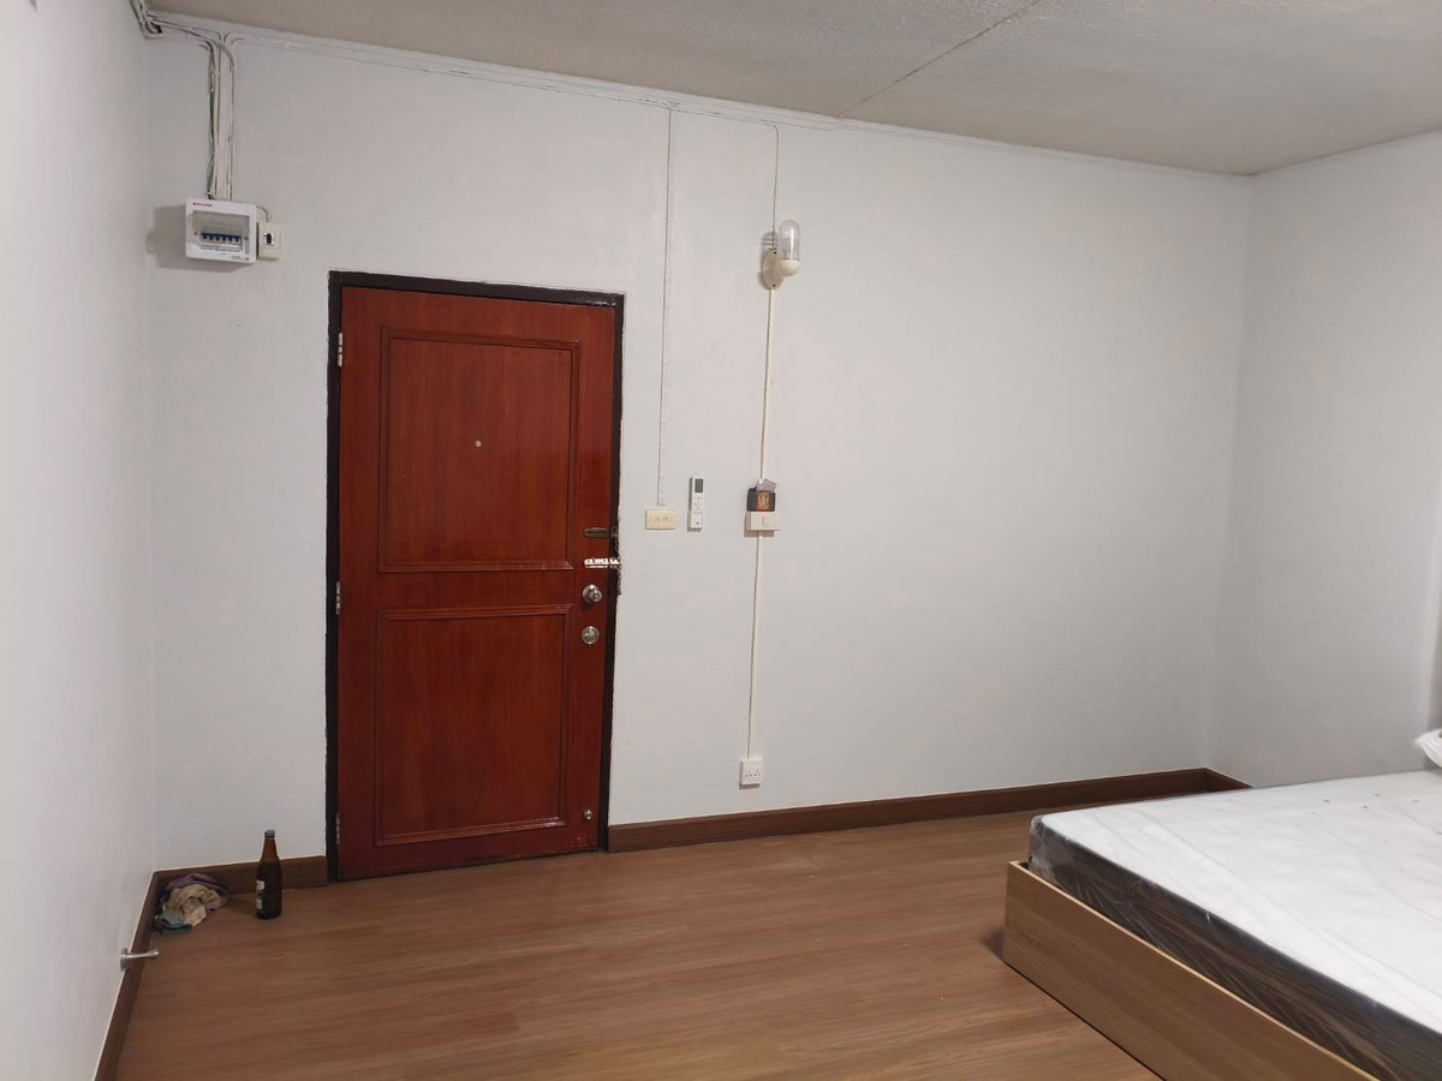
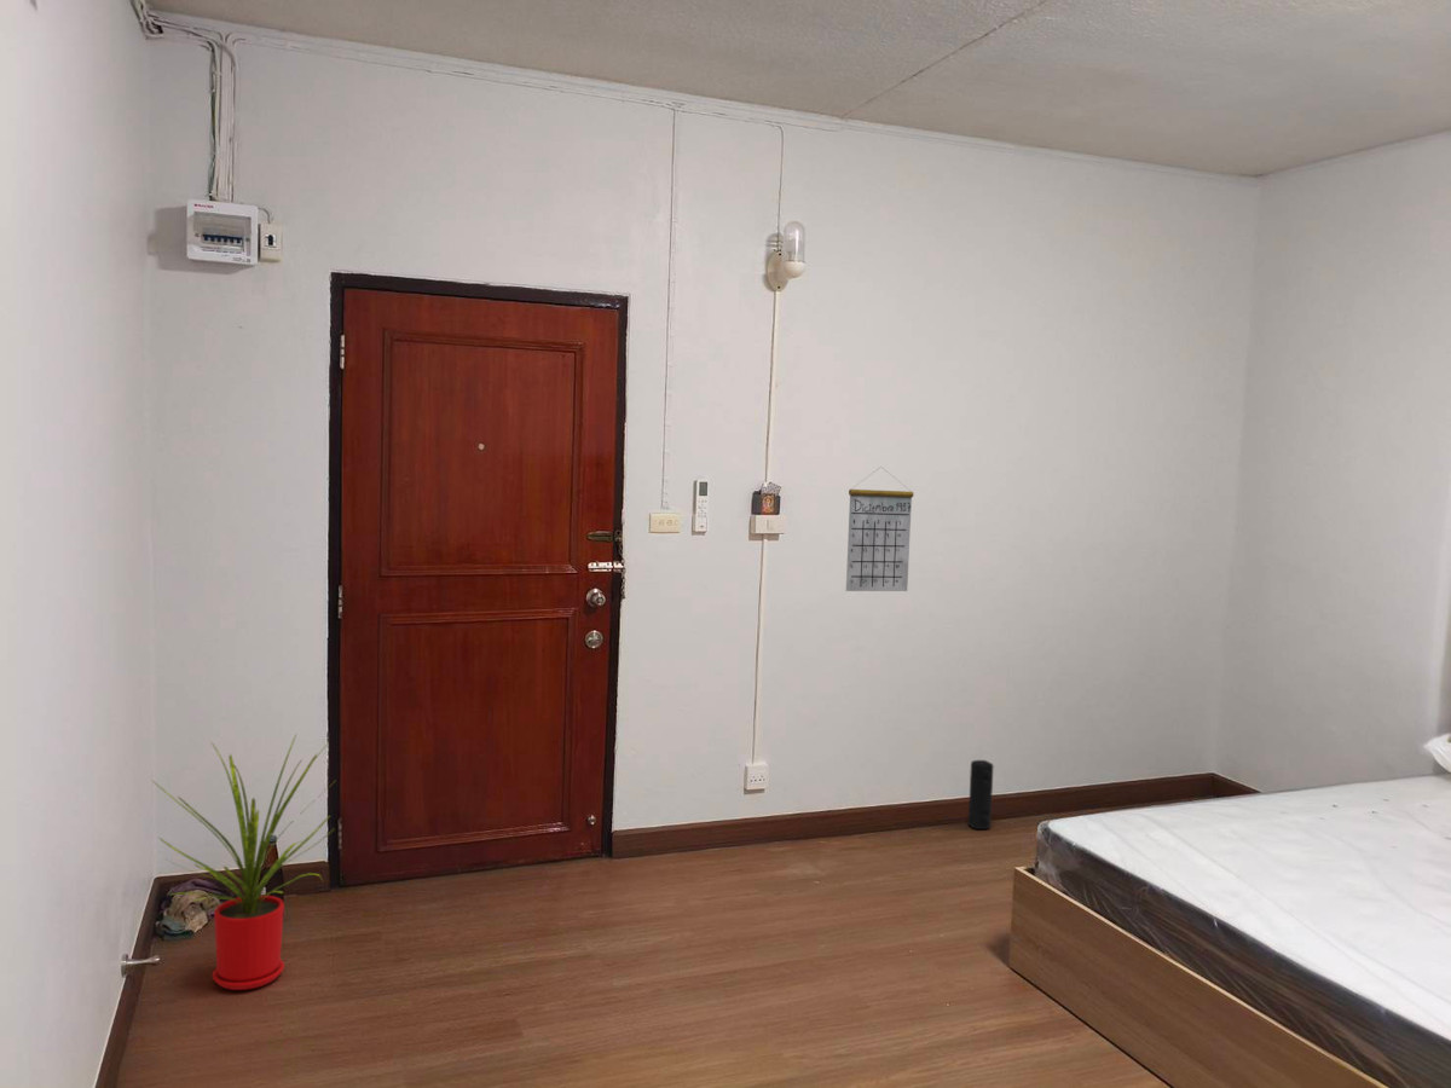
+ calendar (879, 528)
+ speaker (981, 793)
+ house plant (247, 863)
